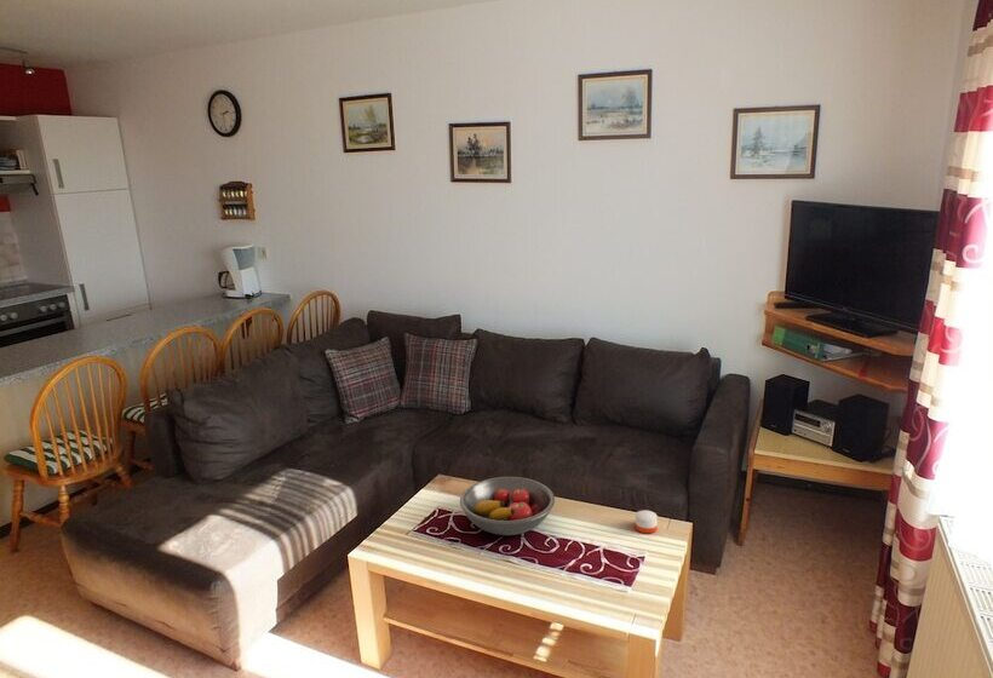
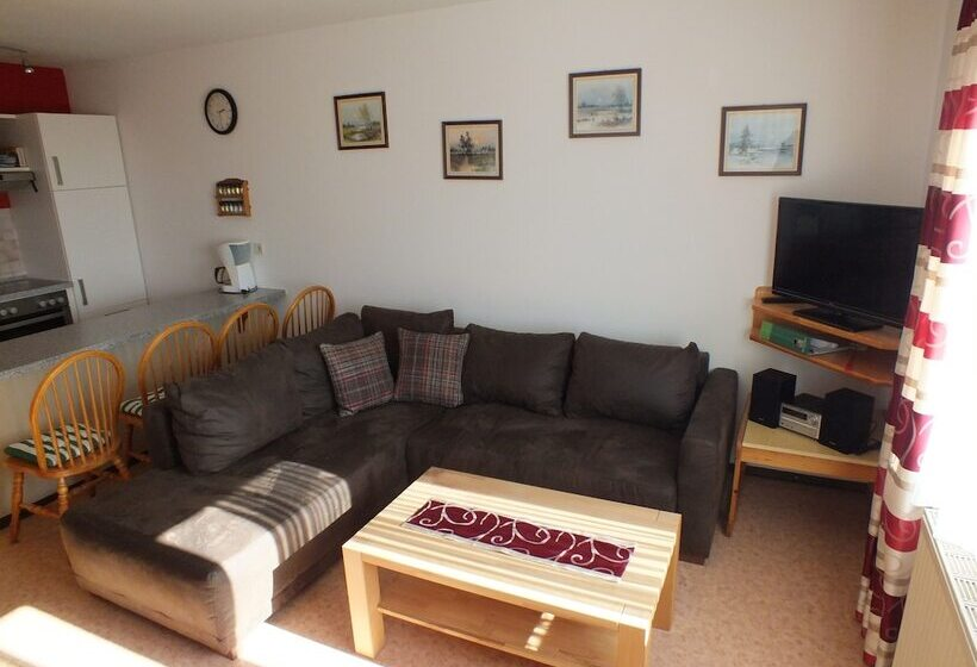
- candle (645, 515)
- fruit bowl (507, 506)
